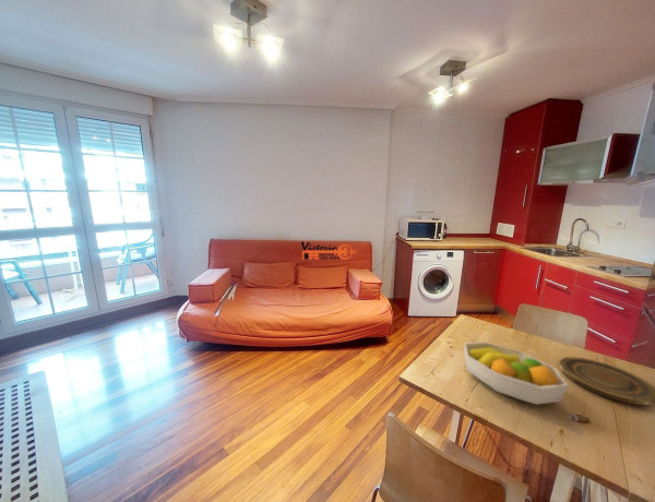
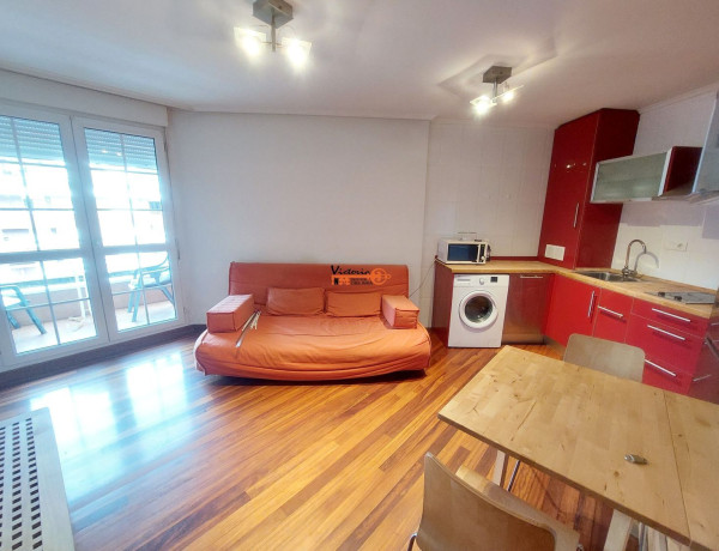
- plate (604, 378)
- fruit bowl (508, 367)
